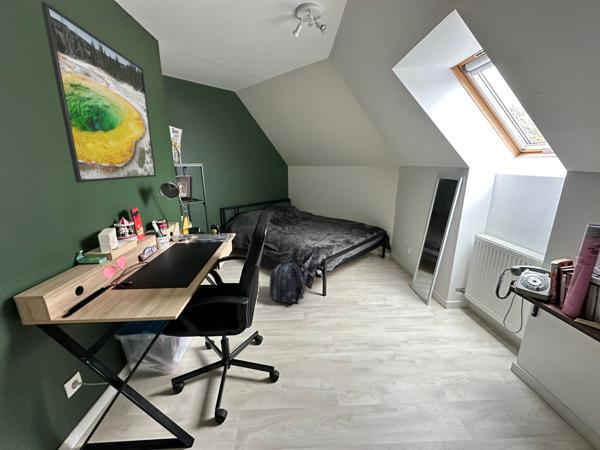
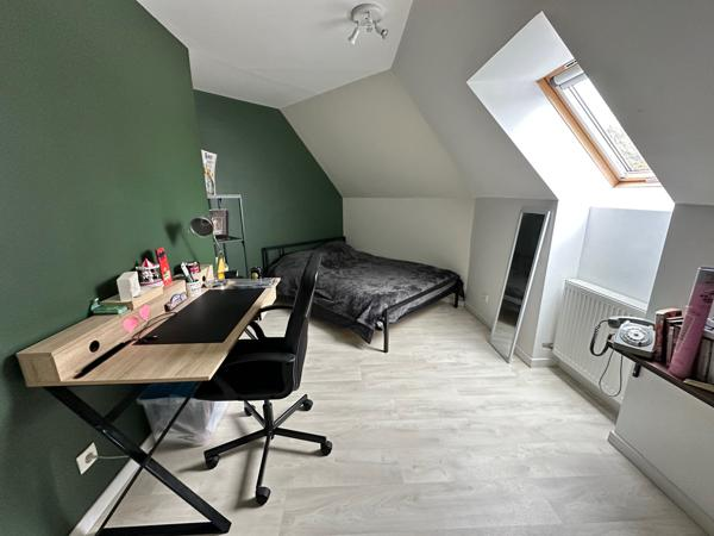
- backpack (288, 277)
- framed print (115, 115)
